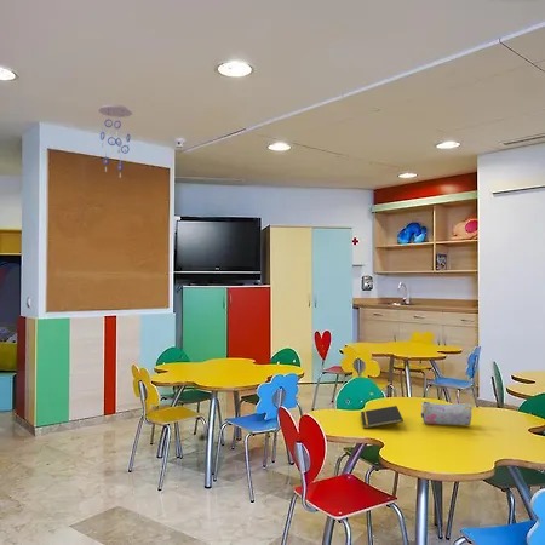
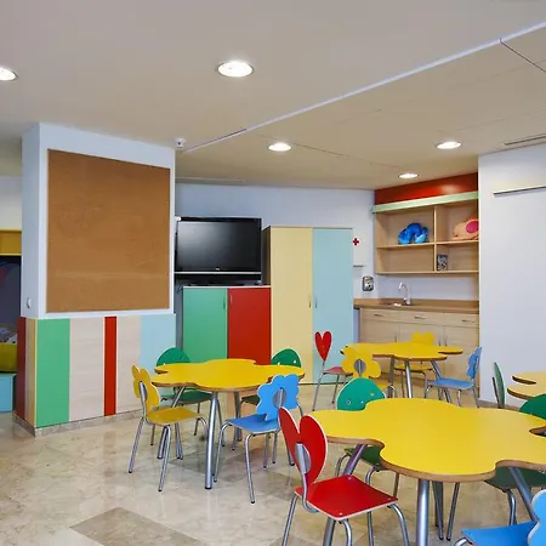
- pencil case (446, 413)
- notepad (380, 415)
- ceiling mobile (115, 143)
